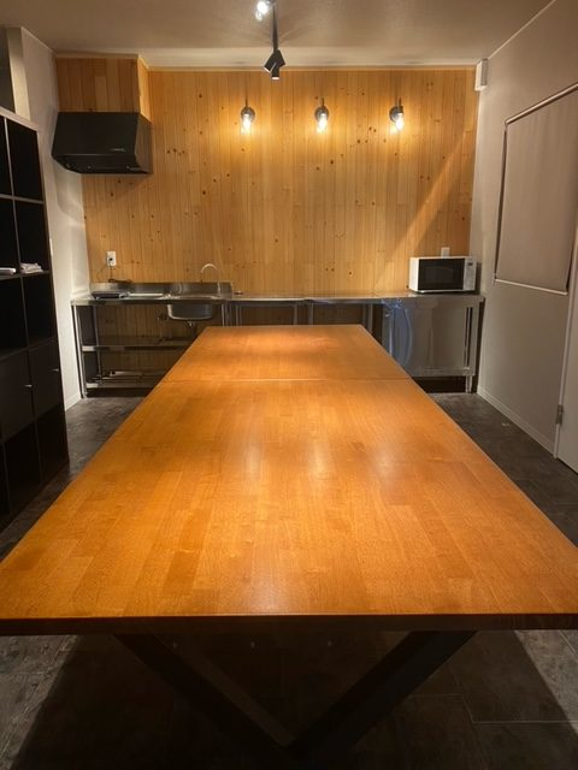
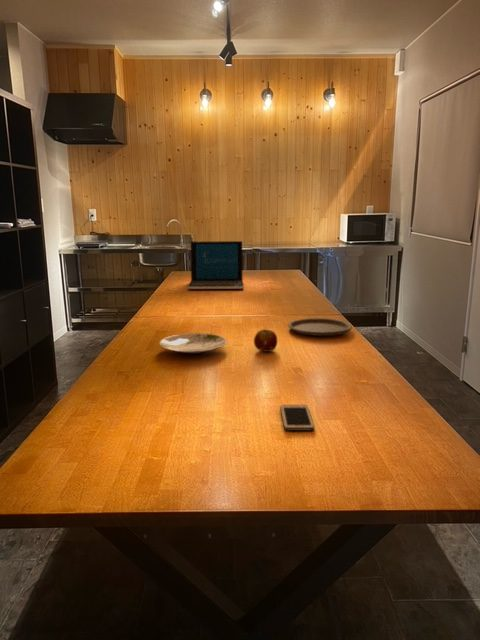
+ cell phone (296, 417)
+ laptop (216, 264)
+ fruit (265, 340)
+ plate (193, 346)
+ plate (319, 327)
